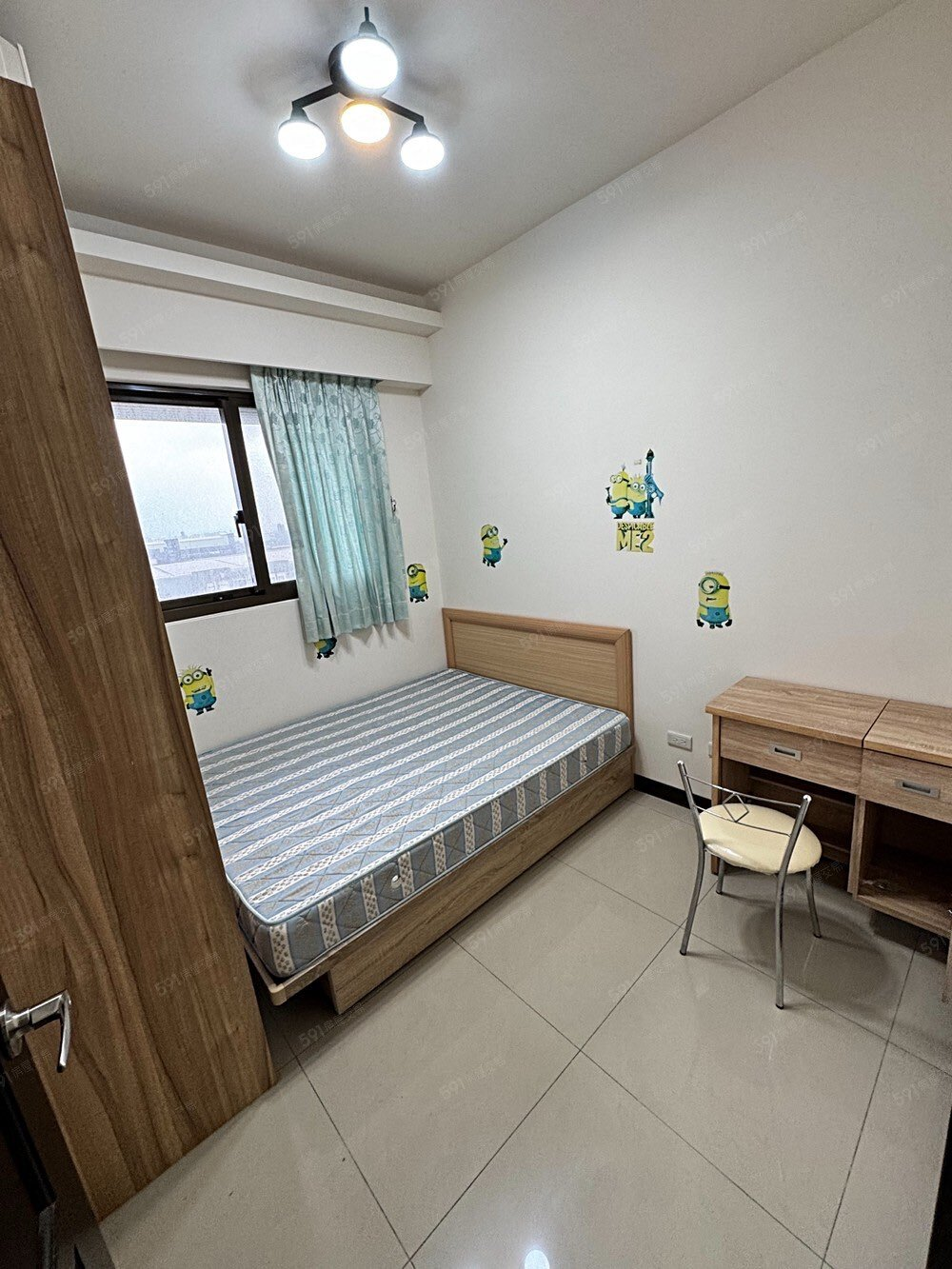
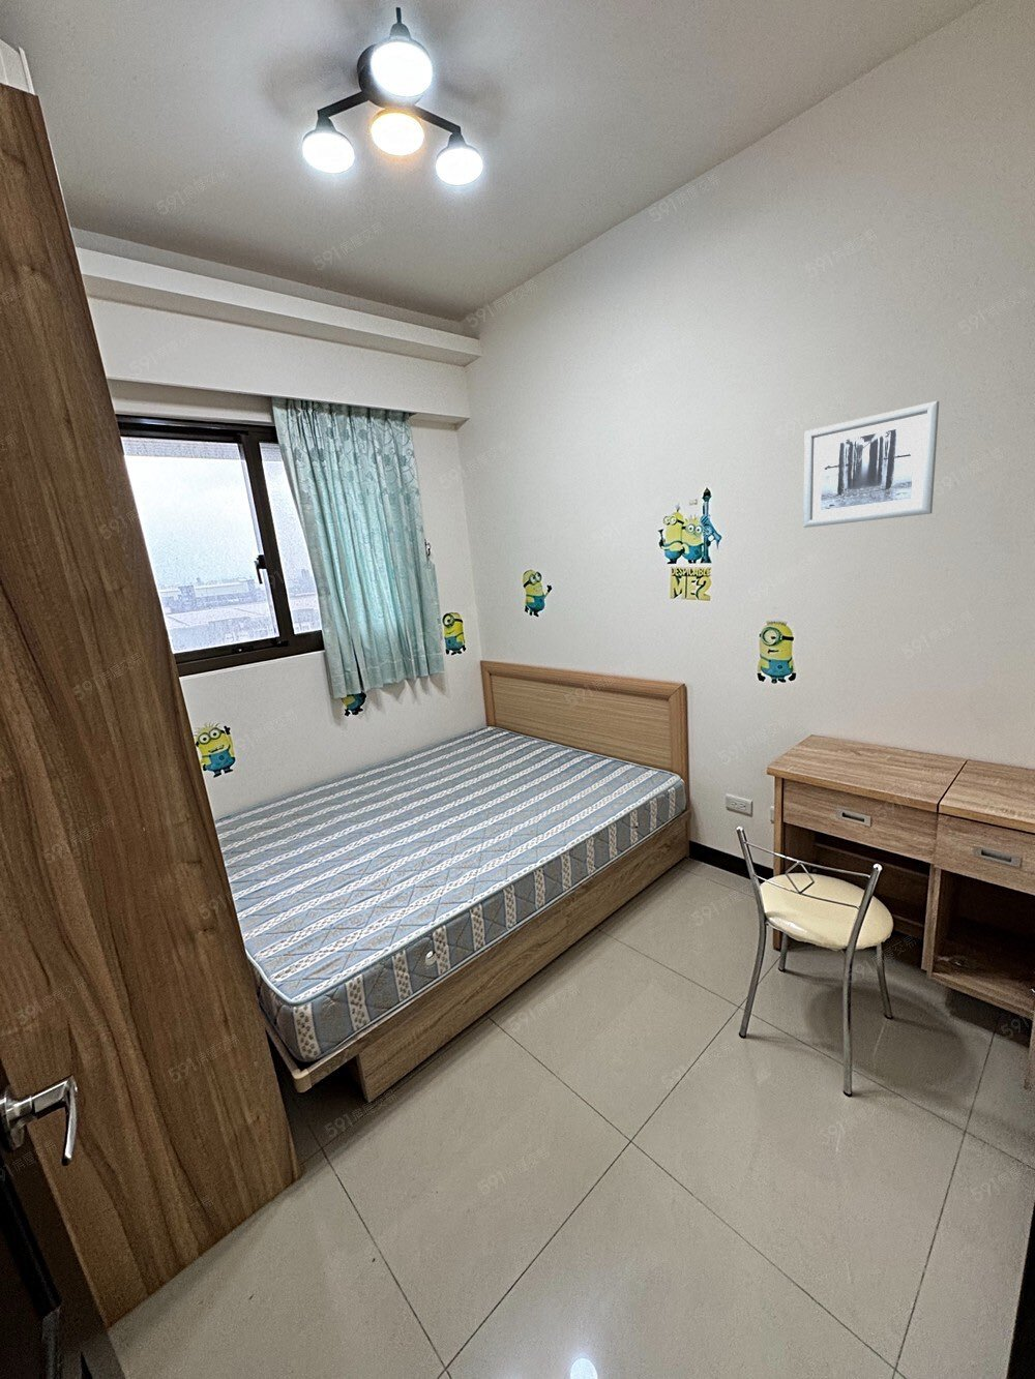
+ wall art (864, 469)
